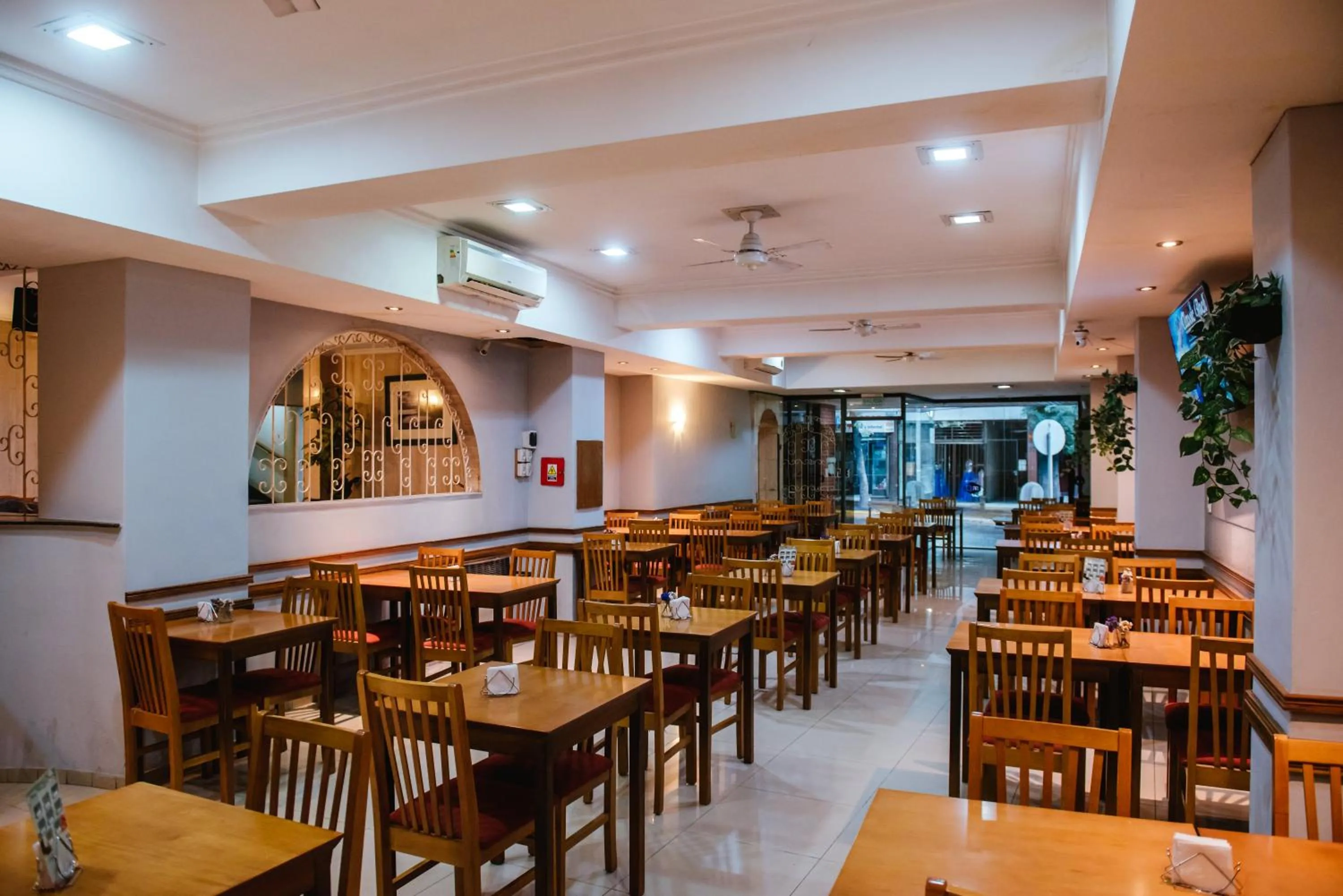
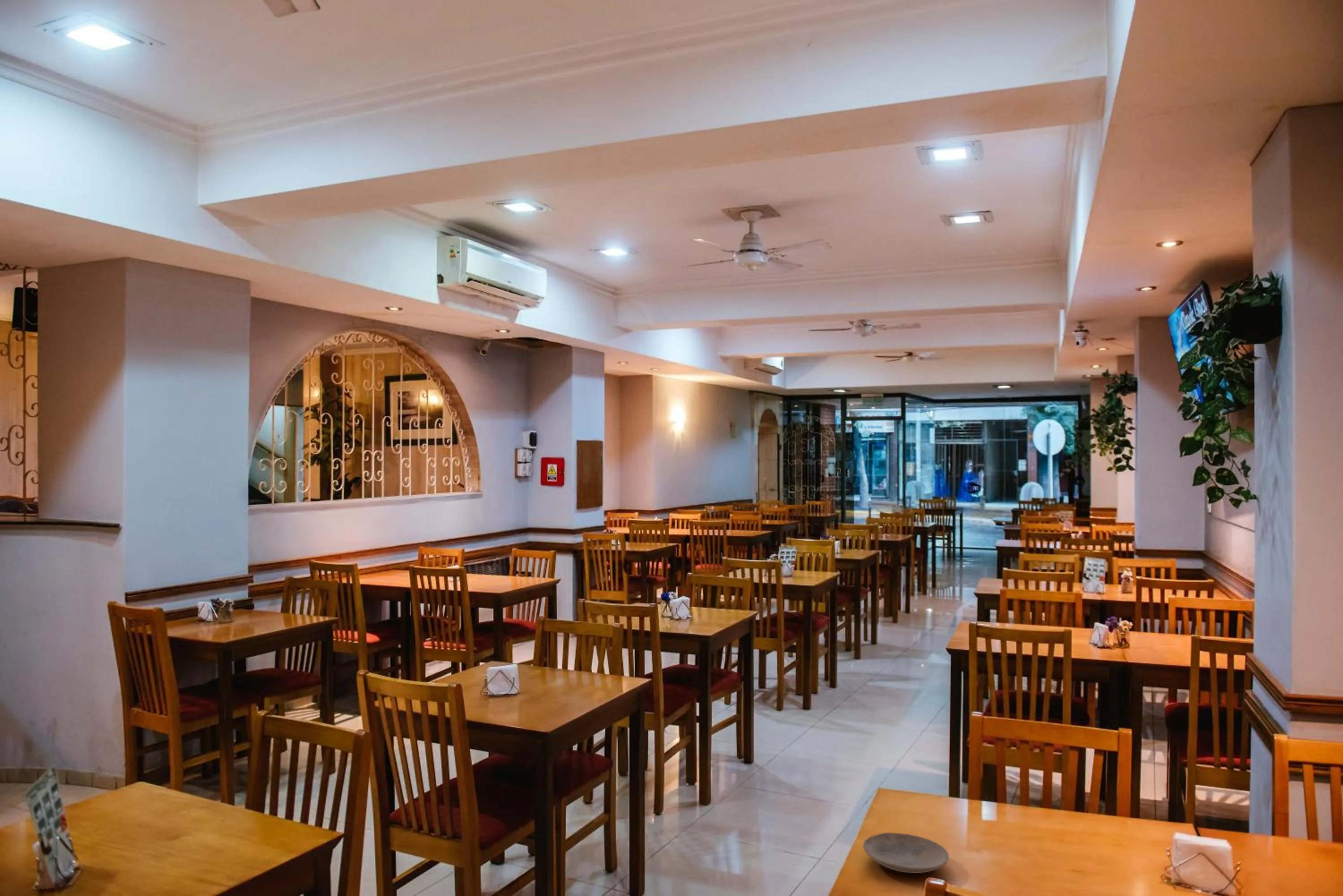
+ plate (905, 856)
